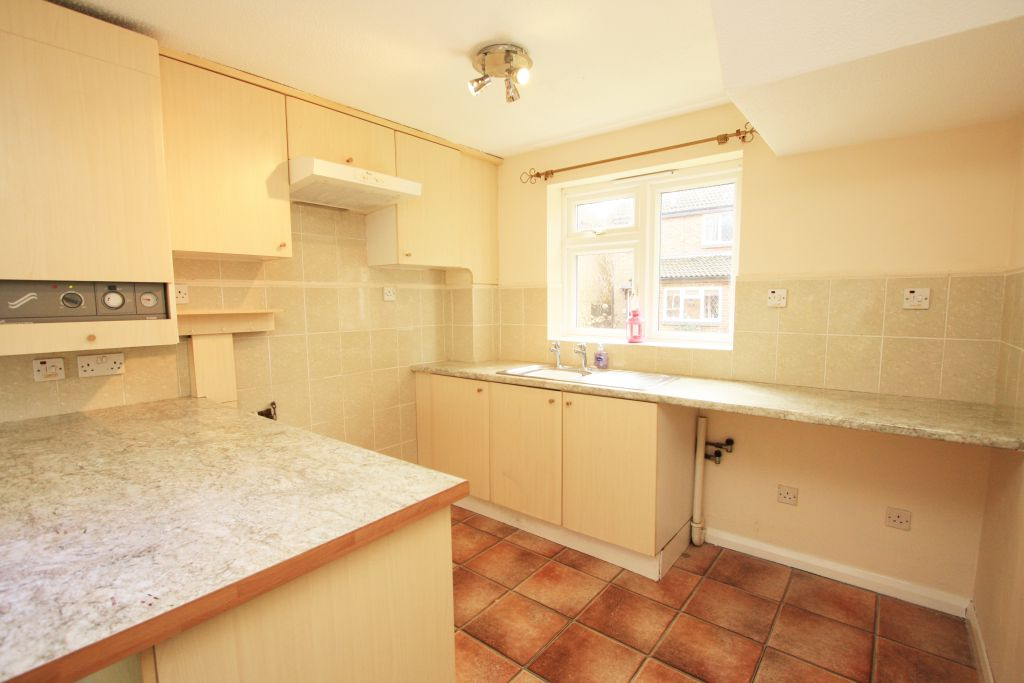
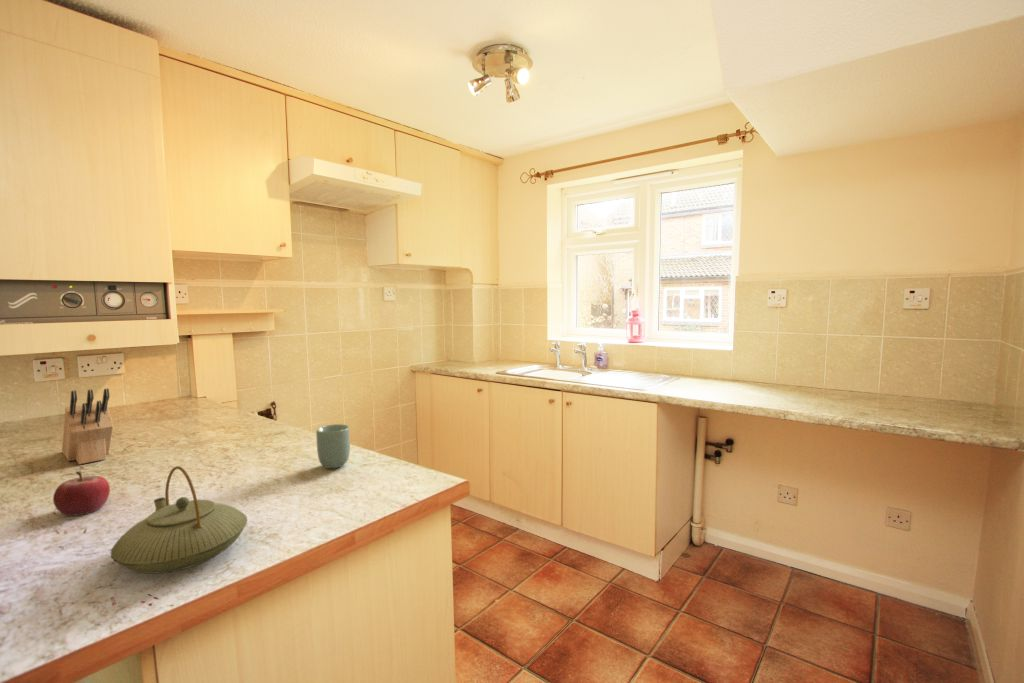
+ teapot (179, 508)
+ knife block (86, 421)
+ cup (333, 447)
+ fruit (82, 490)
